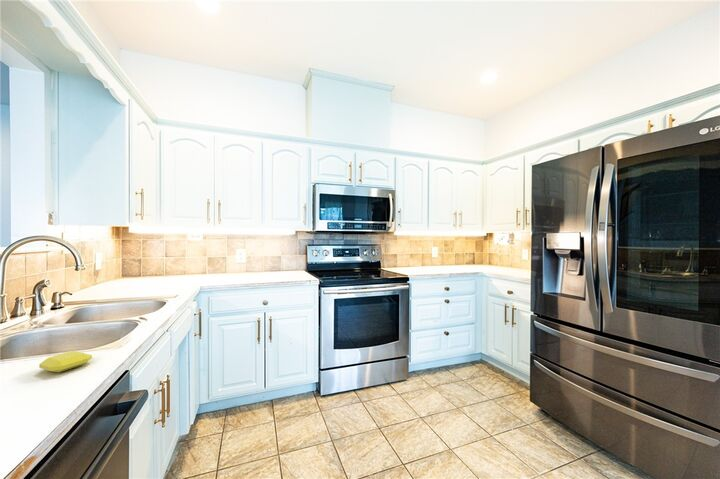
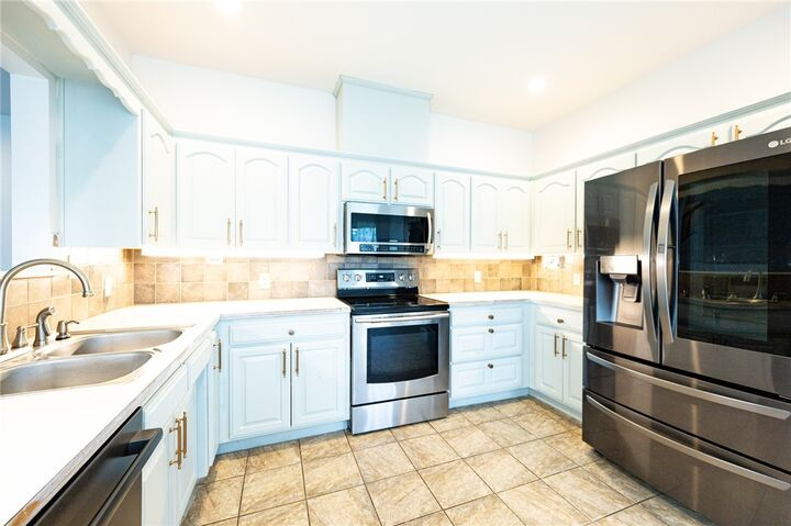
- soap bar (66, 361)
